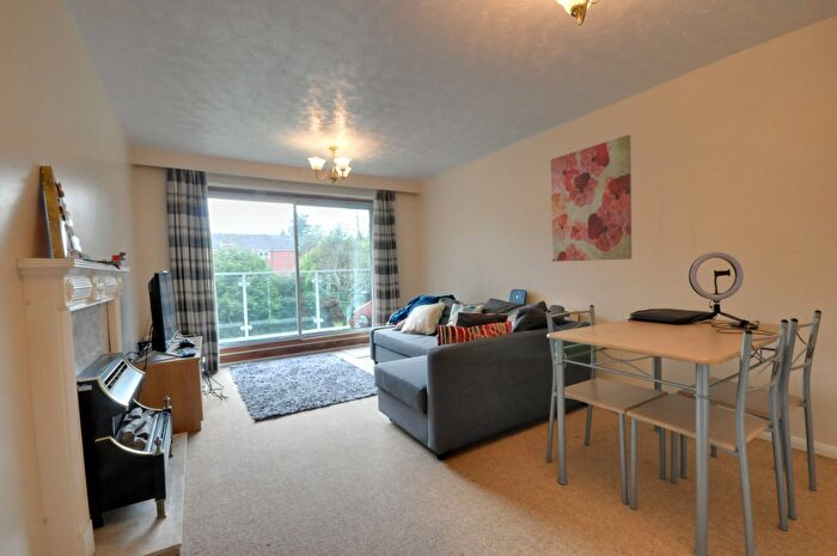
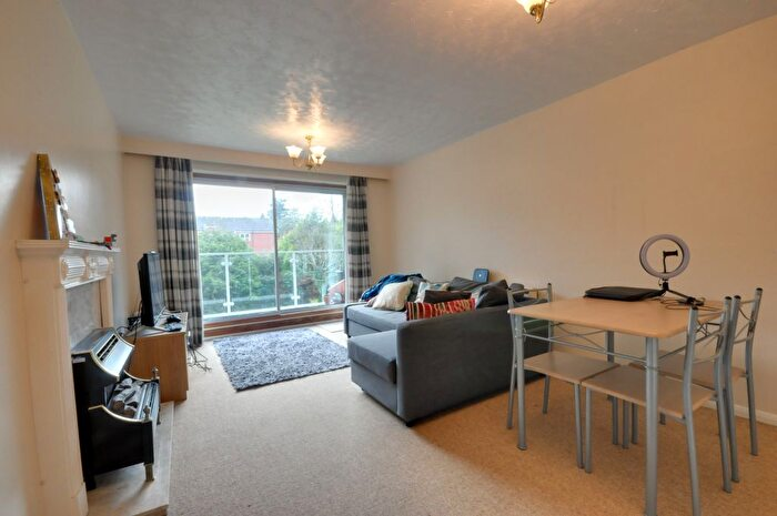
- wall art (587, 204)
